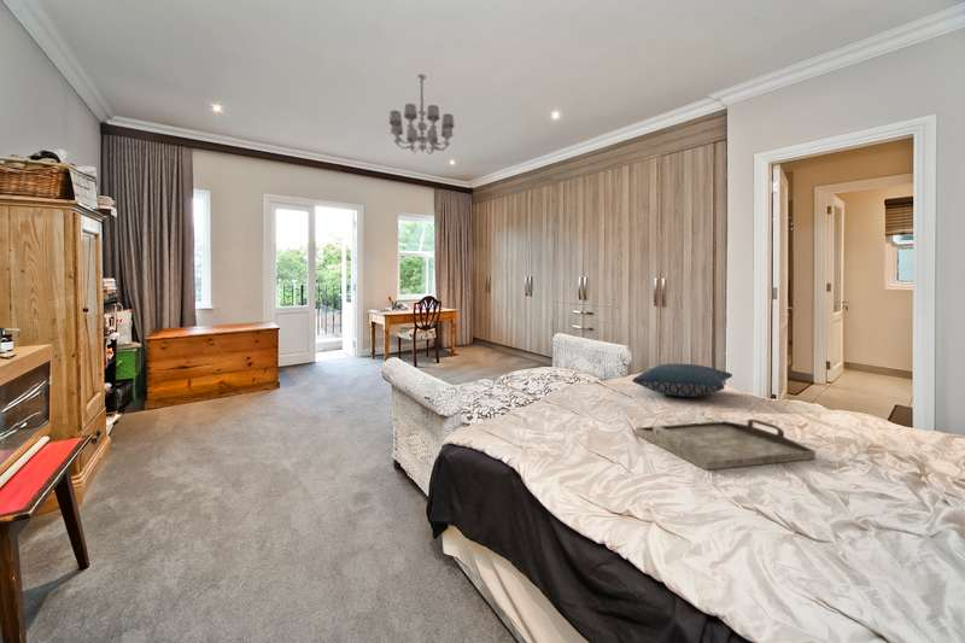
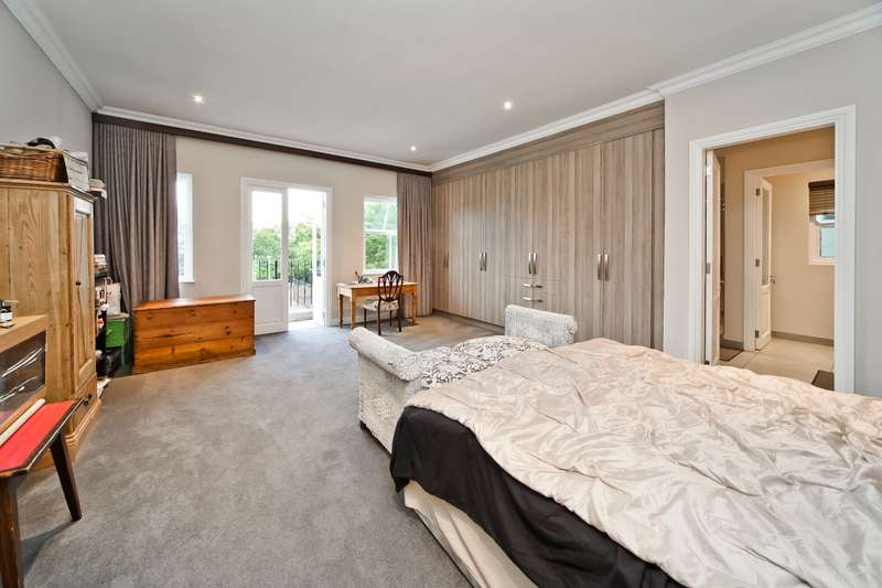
- pillow (683, 379)
- serving tray (717, 436)
- chandelier (421, 115)
